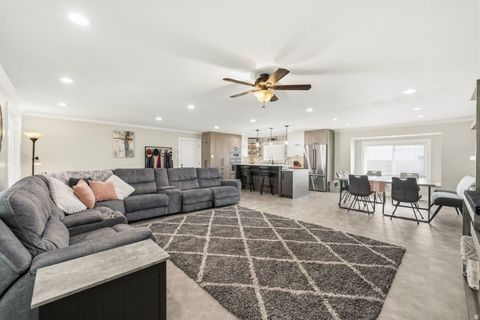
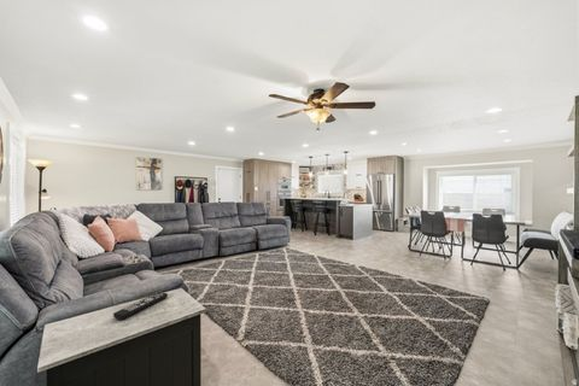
+ remote control (142, 304)
